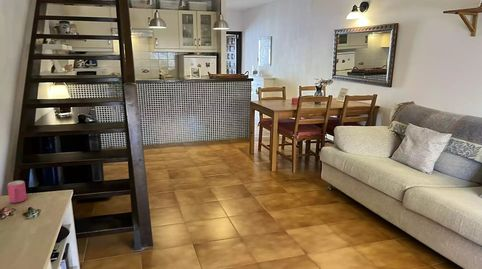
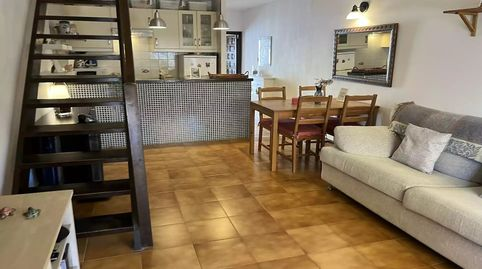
- mug (16, 192)
